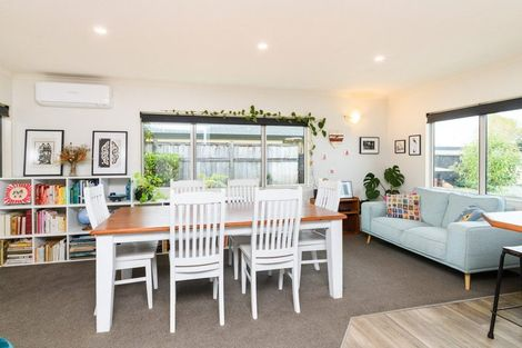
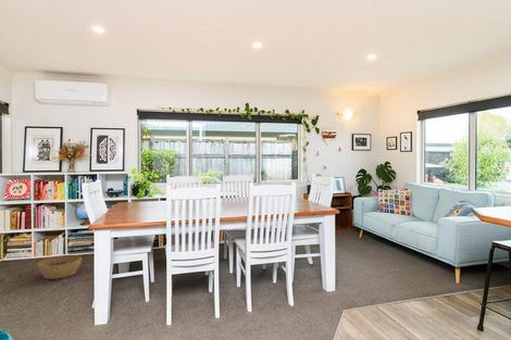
+ basket (60, 266)
